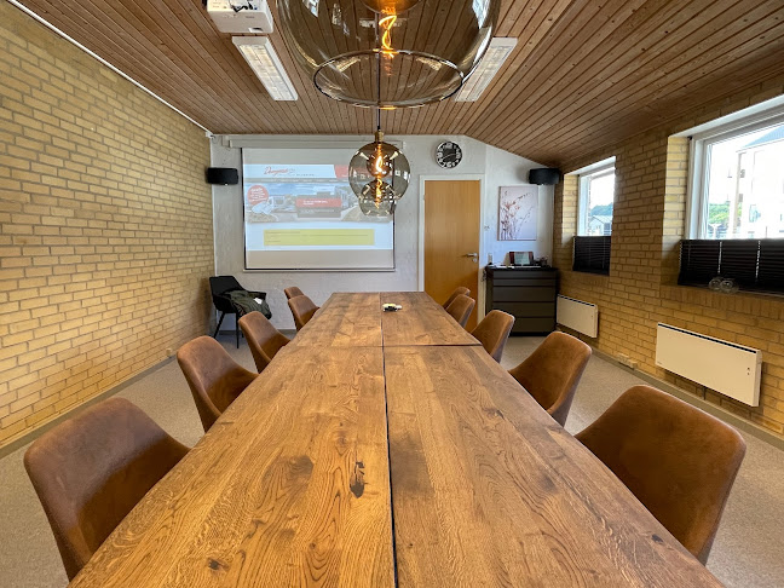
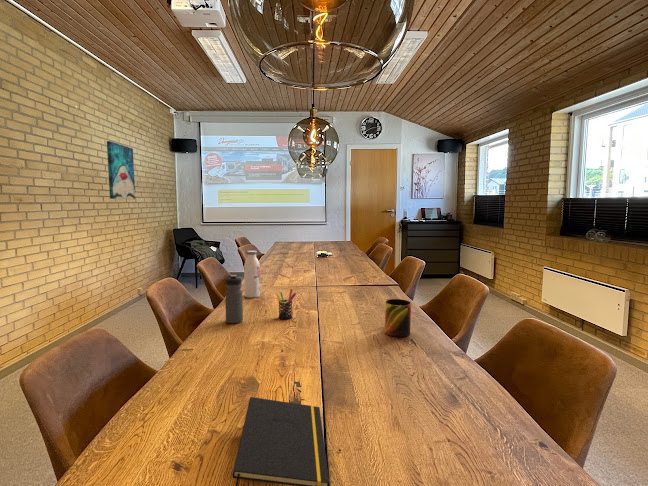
+ mug (393, 316)
+ pen holder (285, 303)
+ notepad (283, 436)
+ water bottle (234, 298)
+ wall art (122, 172)
+ water bottle (252, 273)
